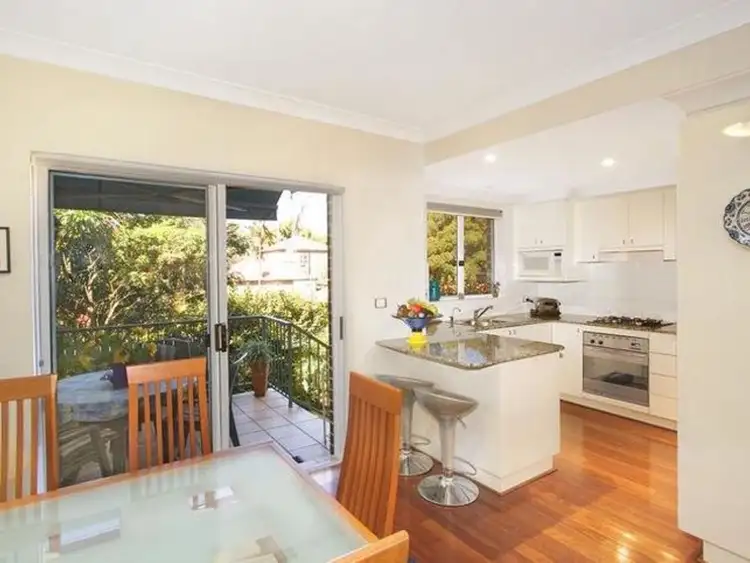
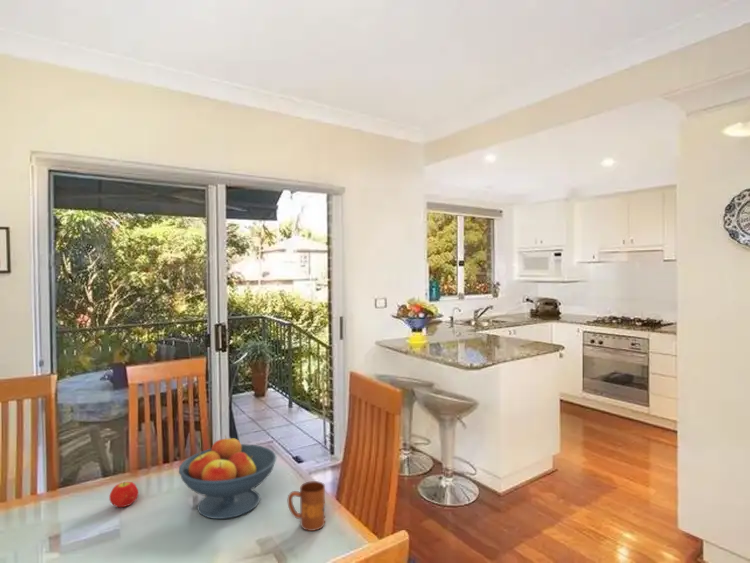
+ fruit bowl (229, 474)
+ fruit (124, 492)
+ mug (306, 505)
